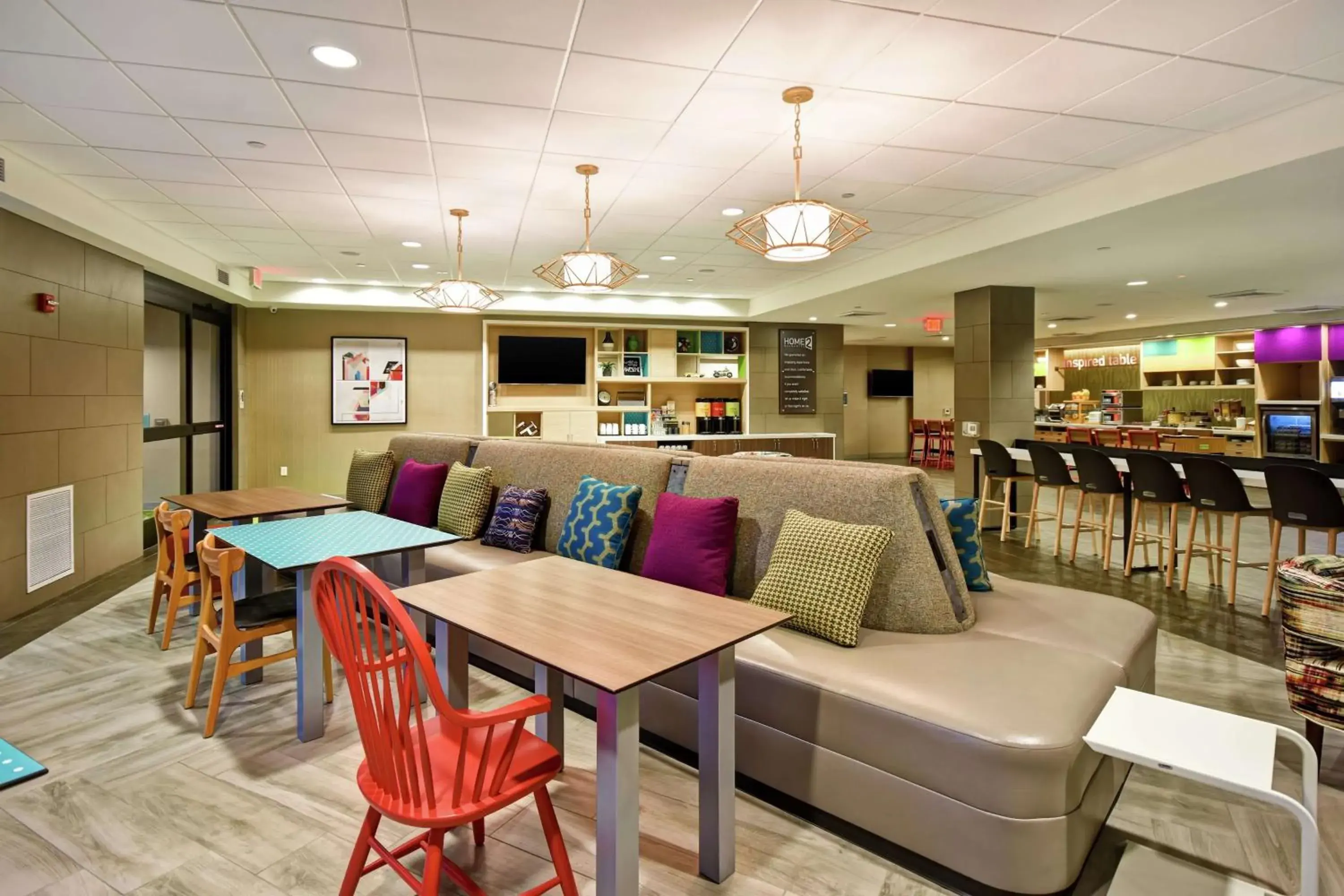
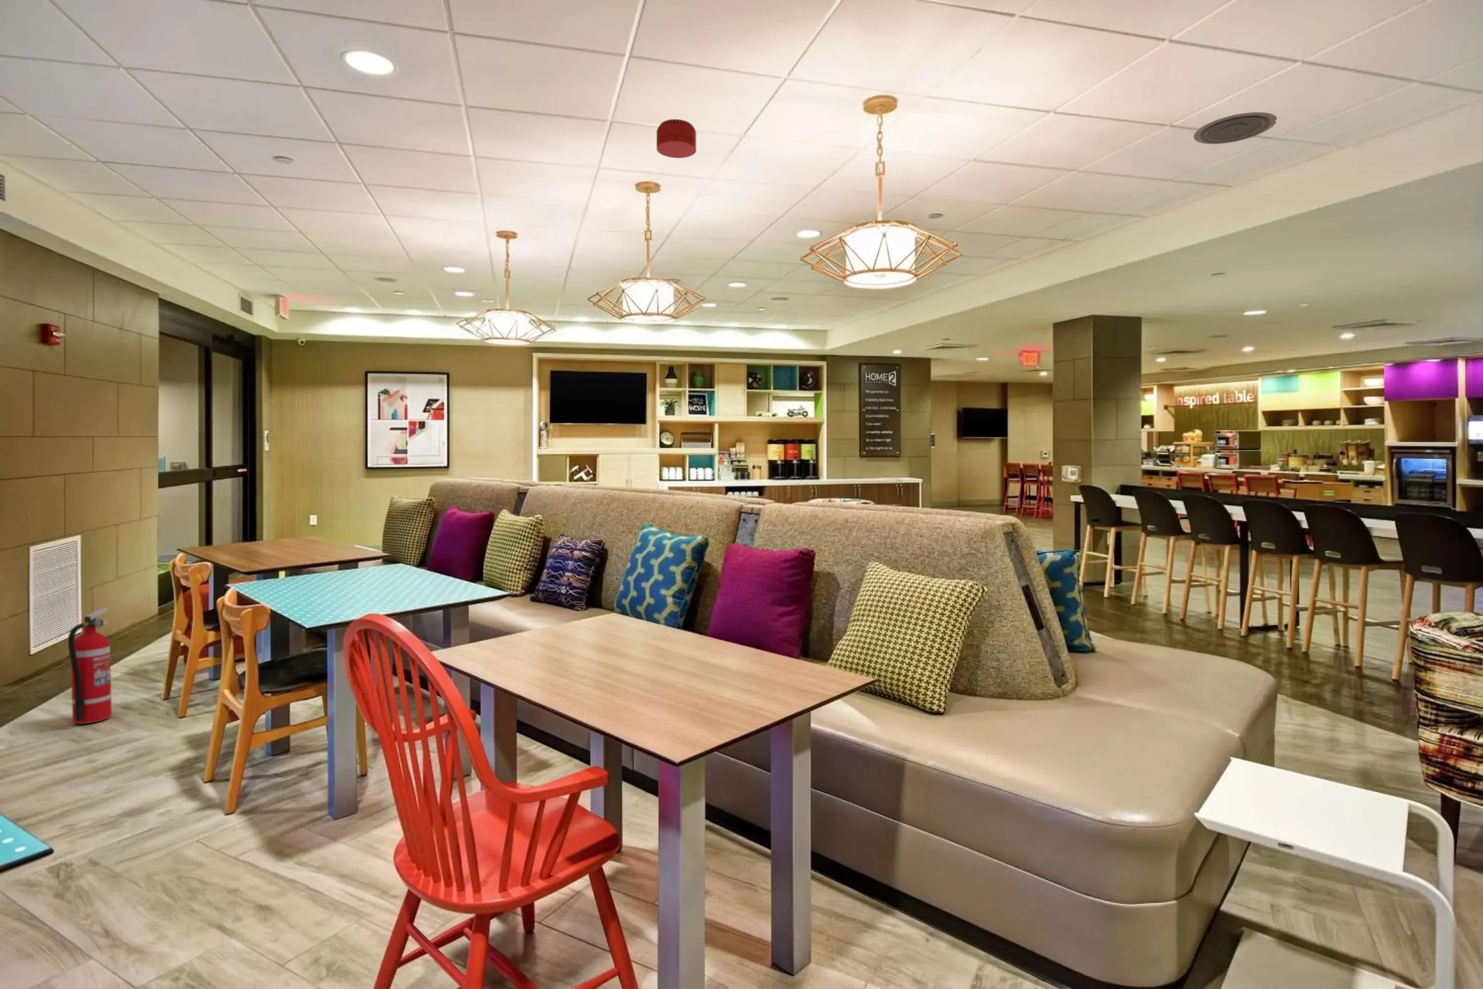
+ smoke detector (676, 138)
+ recessed light (1235, 126)
+ fire extinguisher (89, 666)
